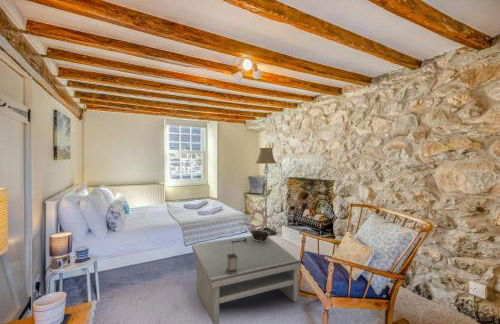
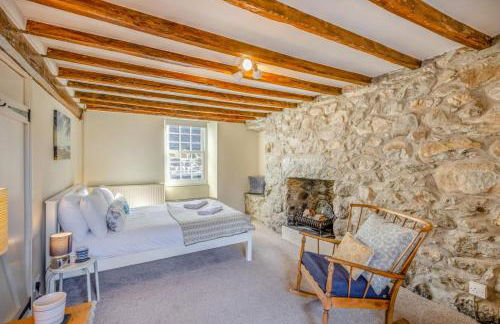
- floor lamp (265, 191)
- potted plant (252, 223)
- lantern (232, 248)
- coffee table (243, 271)
